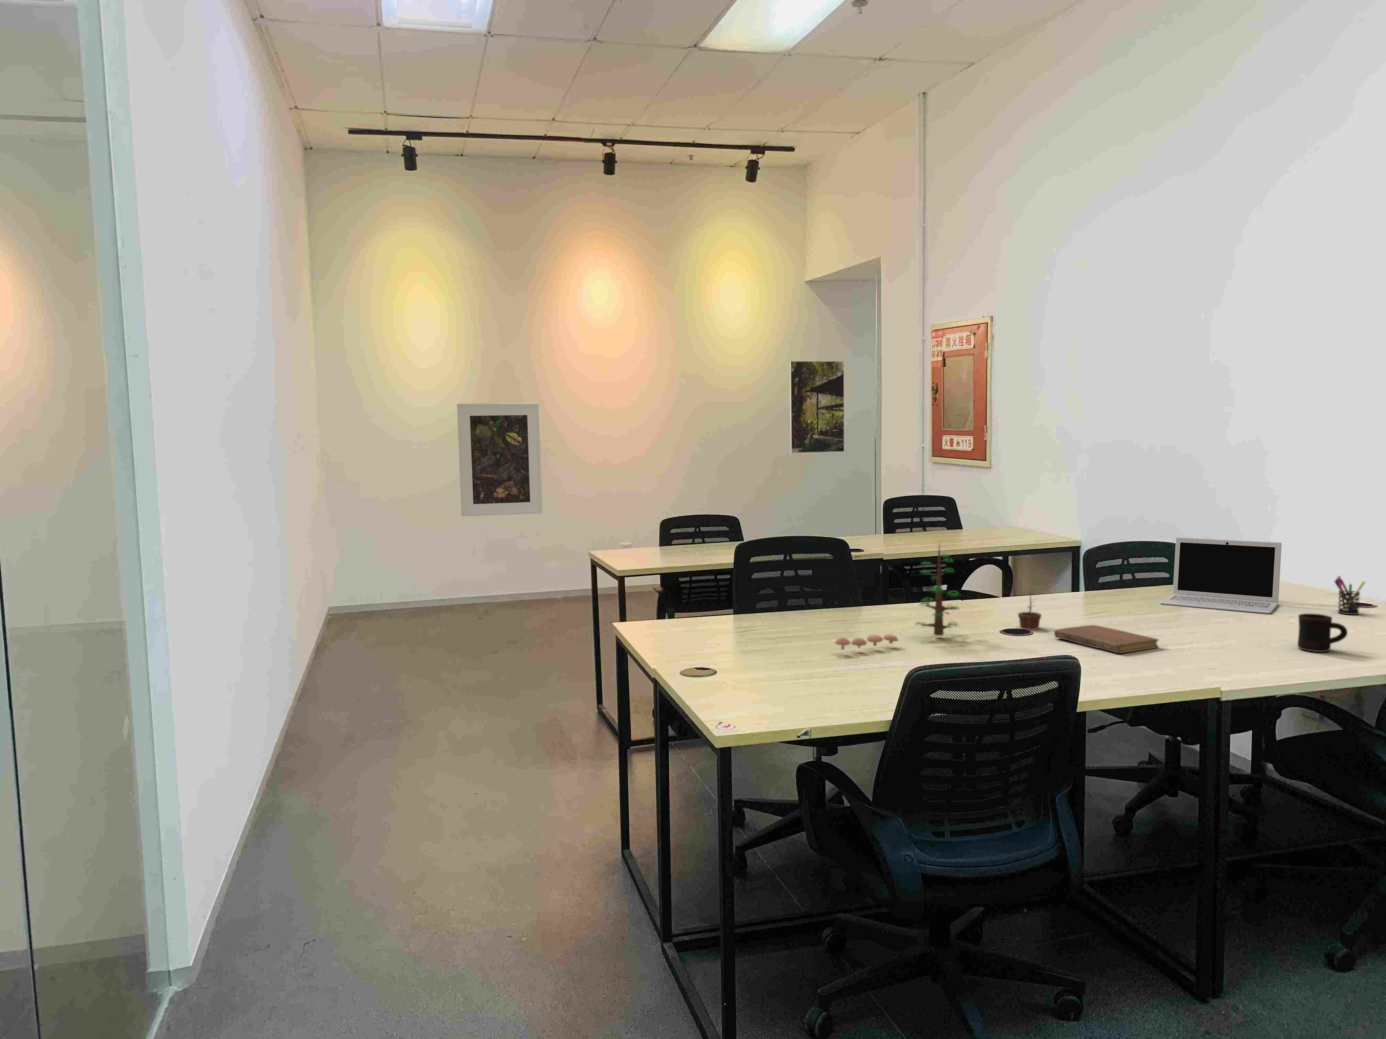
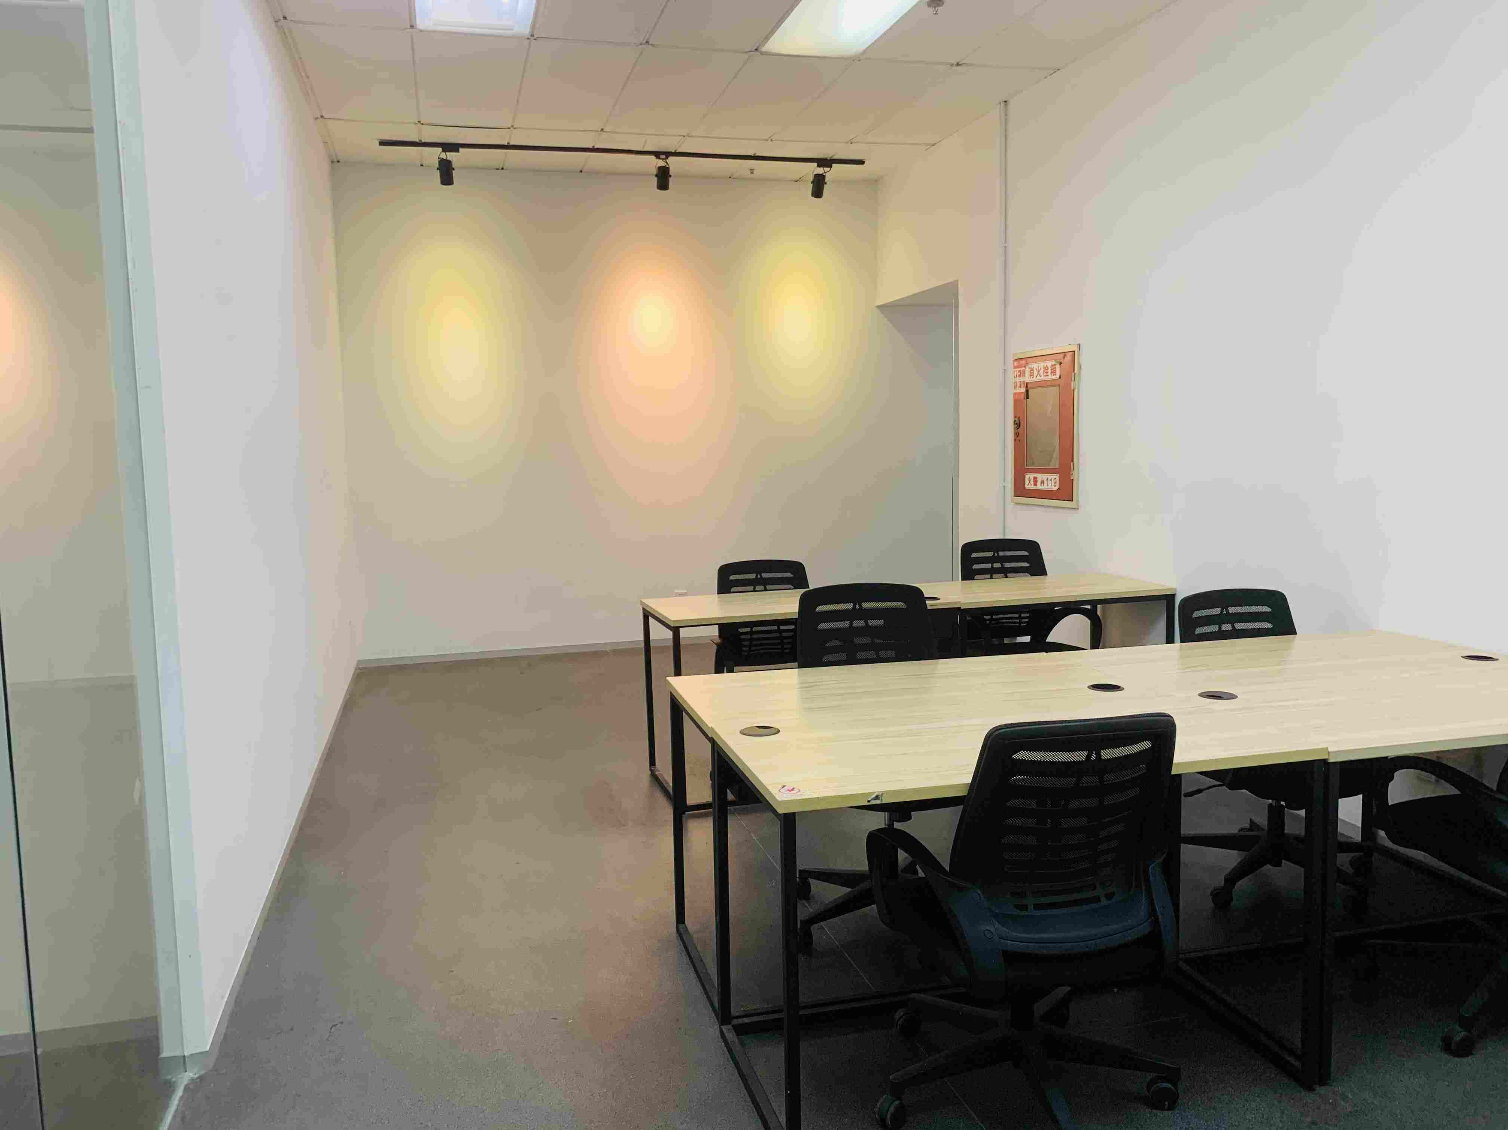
- mug (1322, 633)
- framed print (500, 459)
- plant (940, 590)
- notebook (1106, 638)
- laptop (1220, 573)
- pen holder (1348, 595)
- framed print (817, 407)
